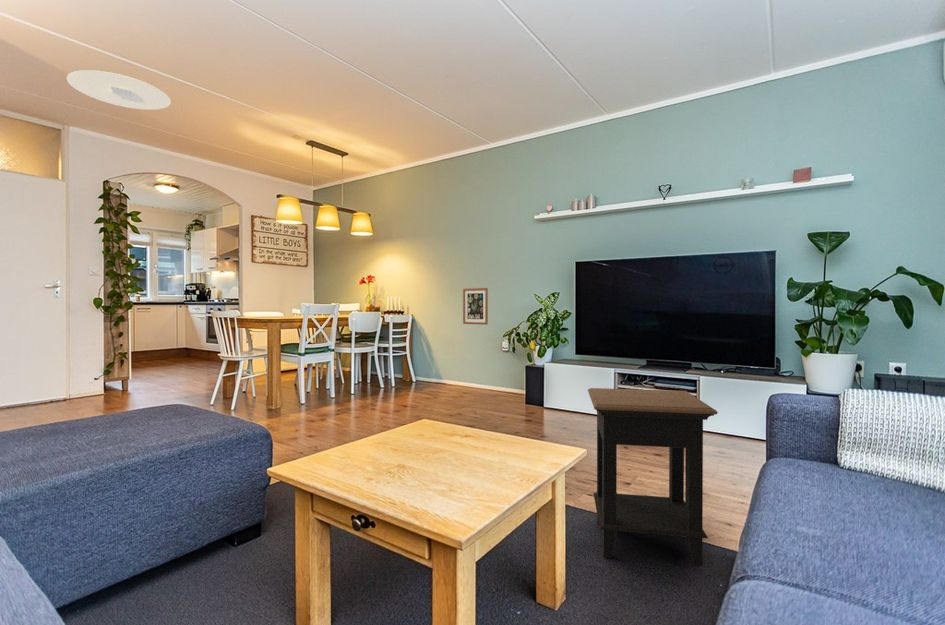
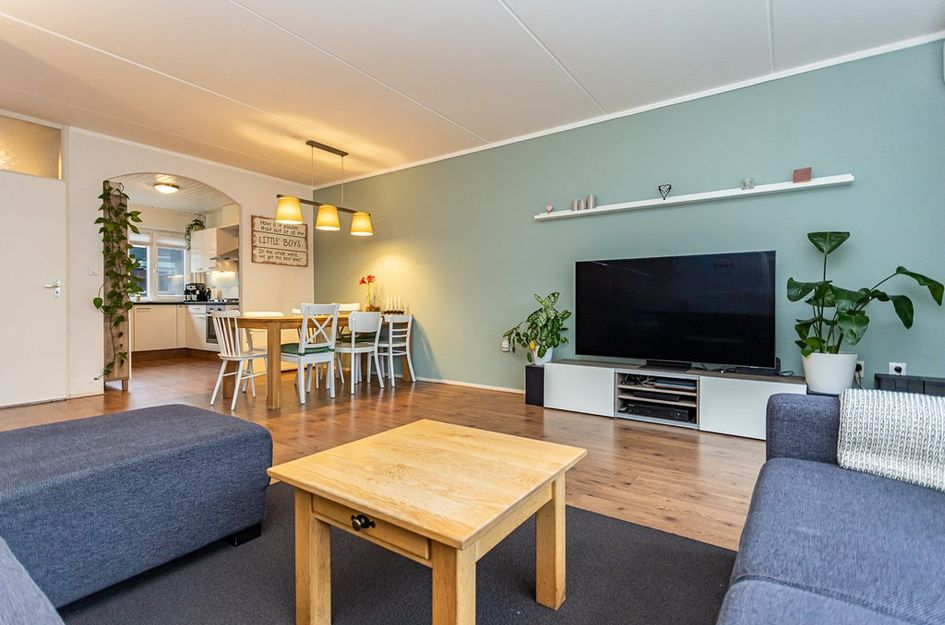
- wall art (475, 306)
- ceiling light (121, 87)
- side table (644, 445)
